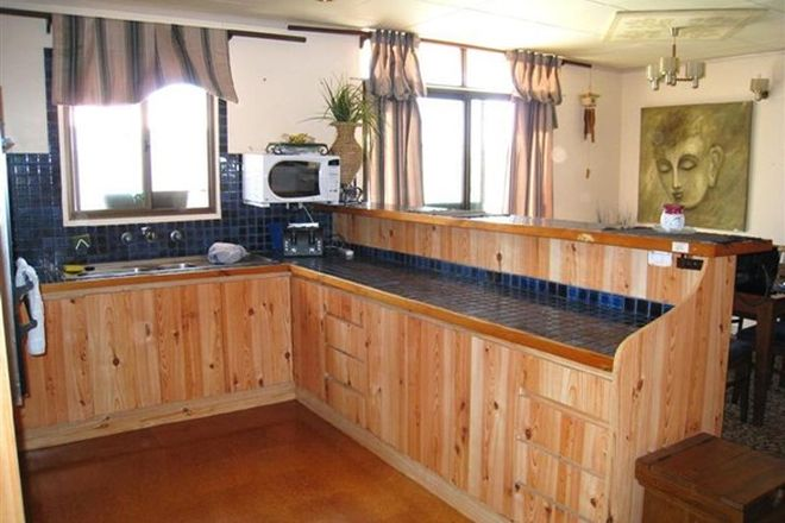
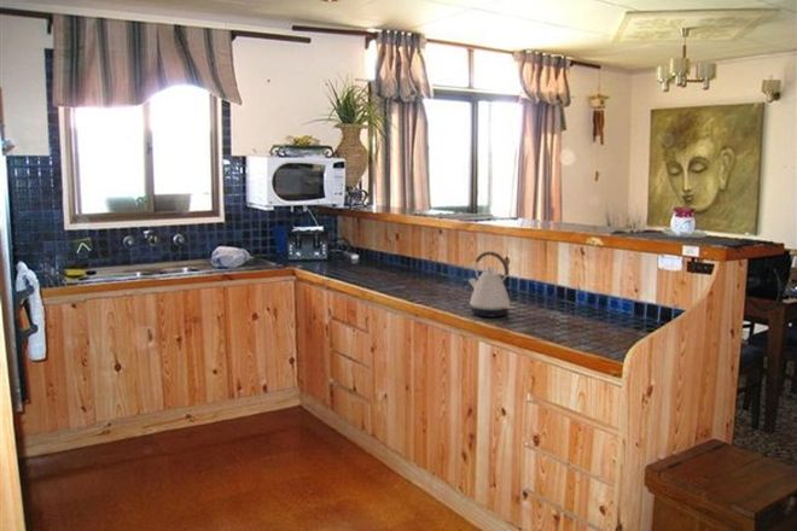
+ kettle (488, 282)
